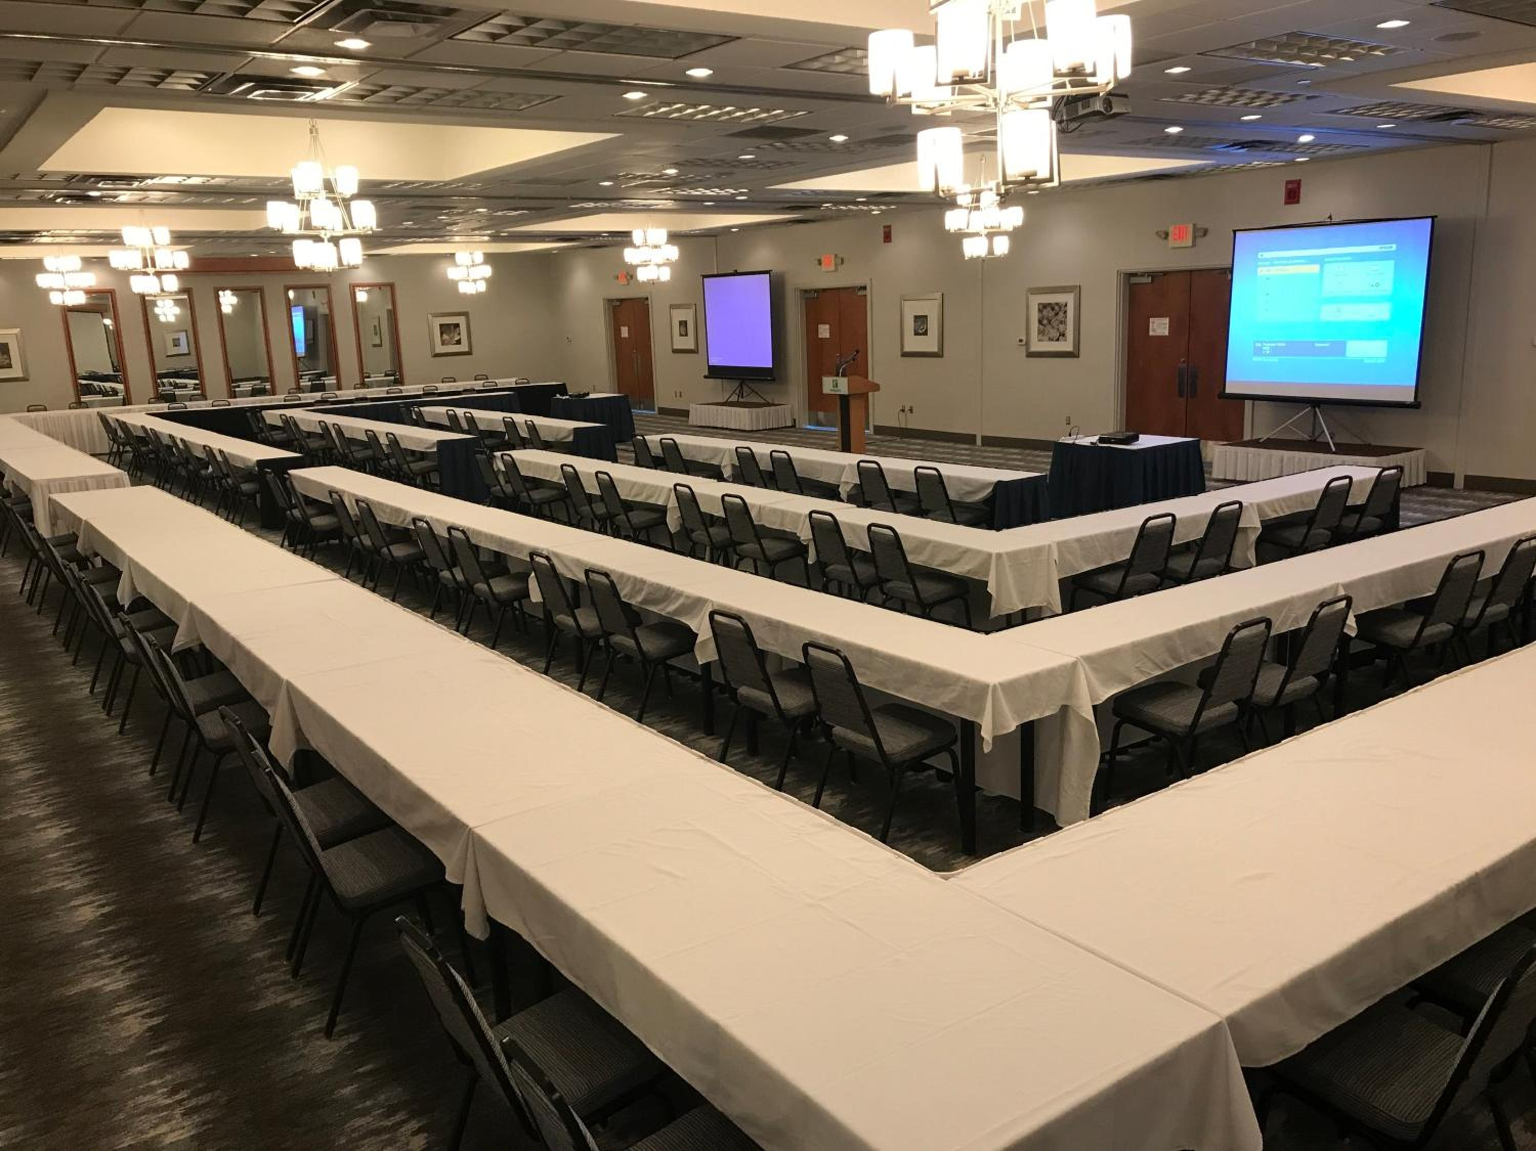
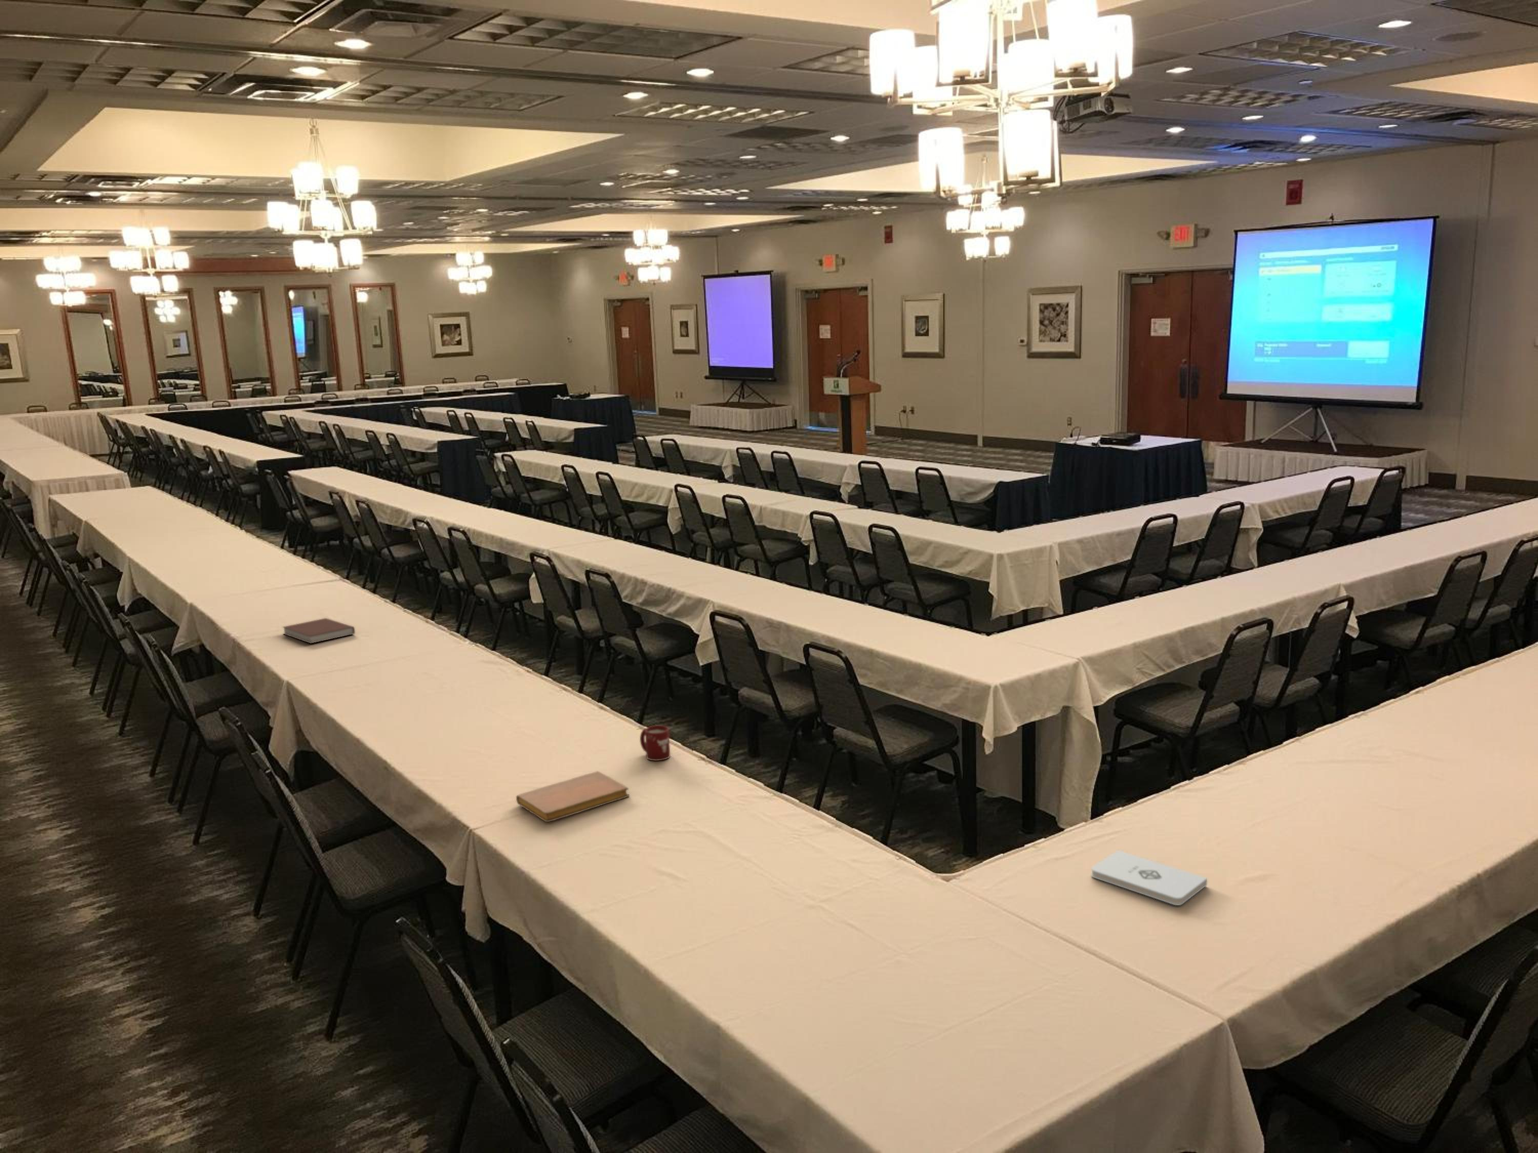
+ cup (653, 741)
+ notepad (1147, 877)
+ notebook (318, 630)
+ notebook (573, 795)
